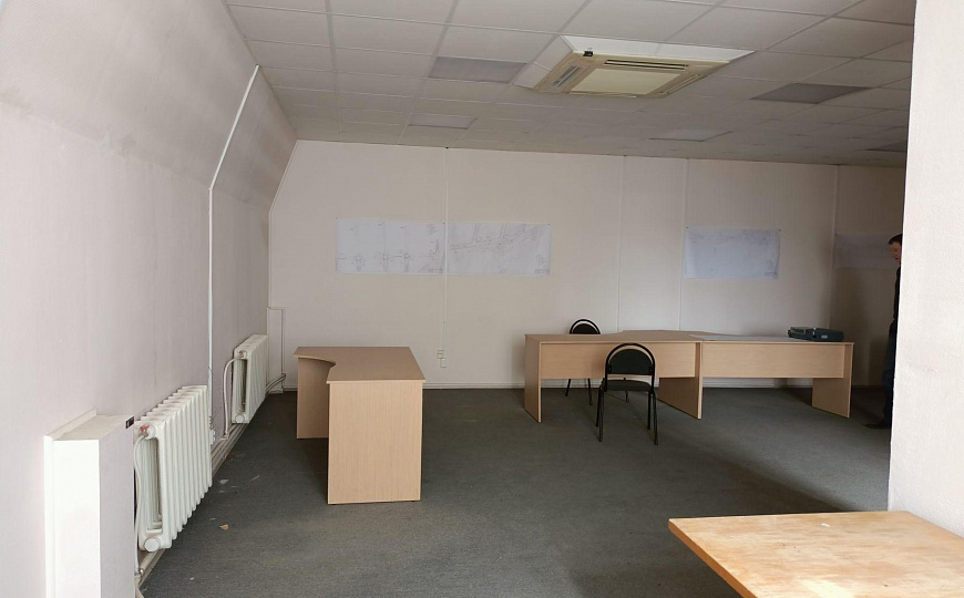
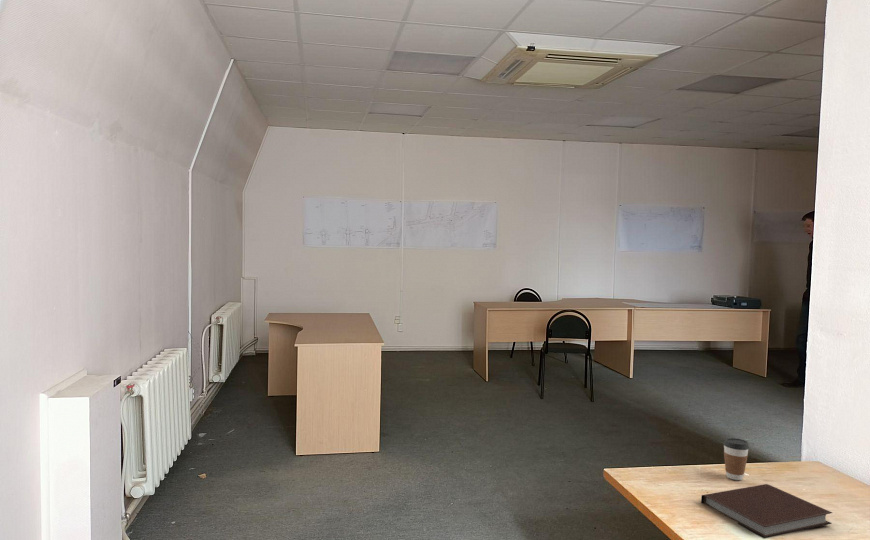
+ notebook (764, 508)
+ coffee cup (735, 459)
